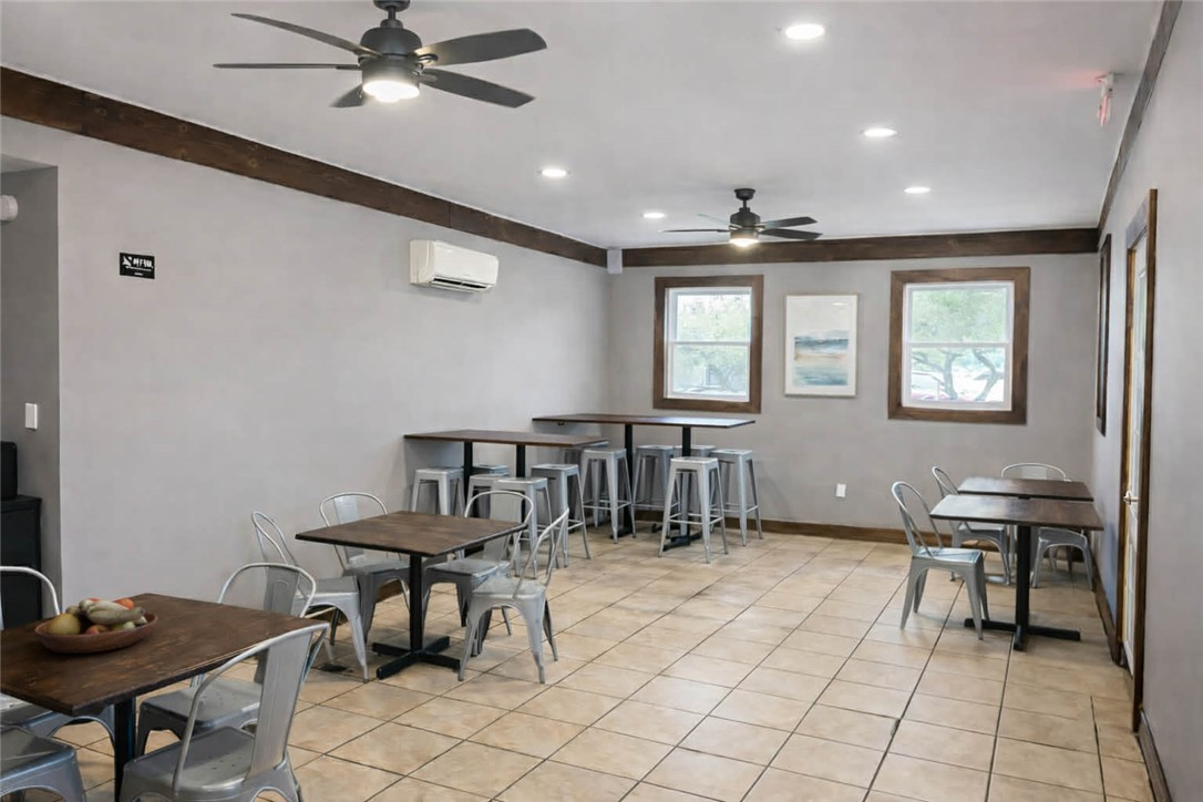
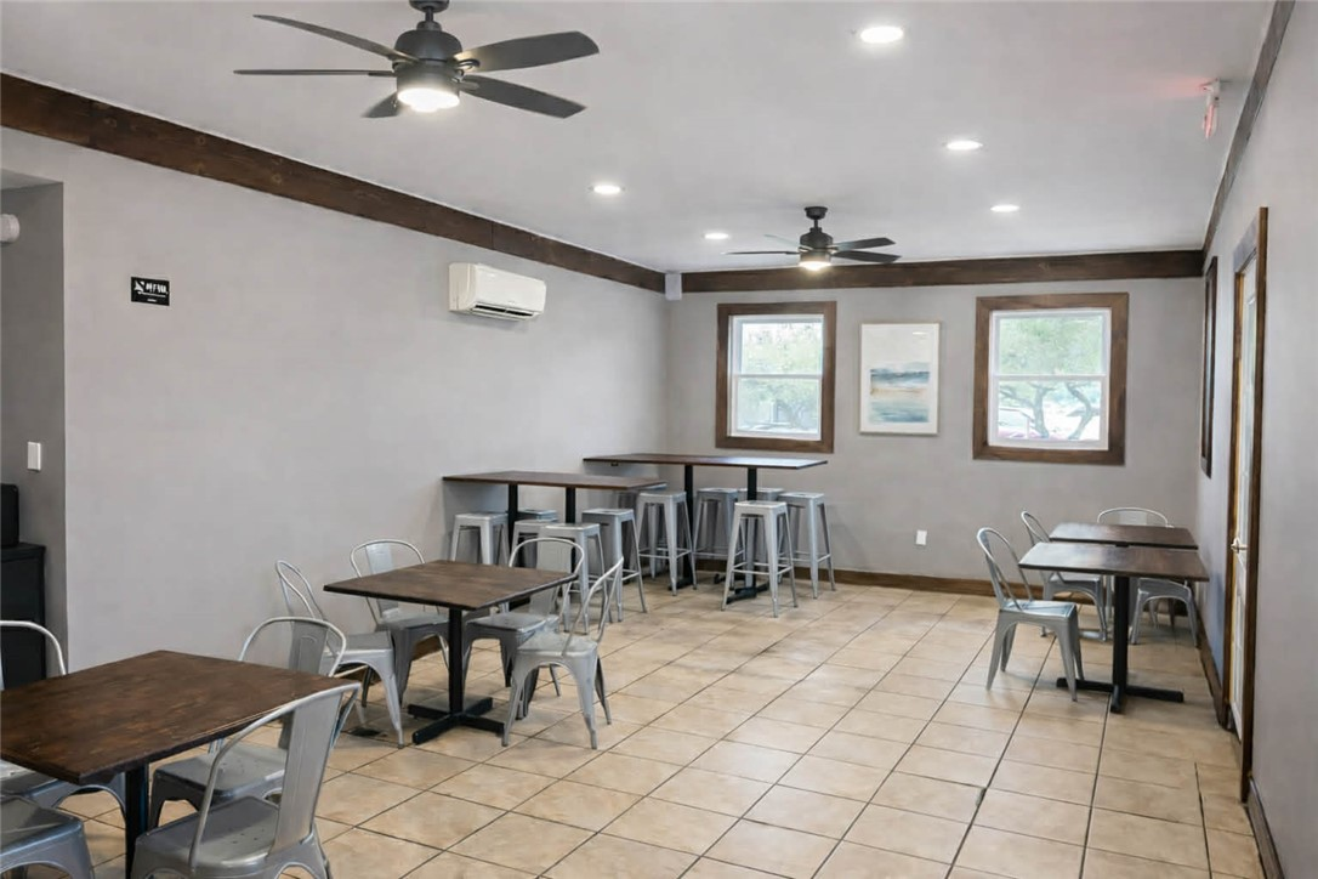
- fruit bowl (99, 618)
